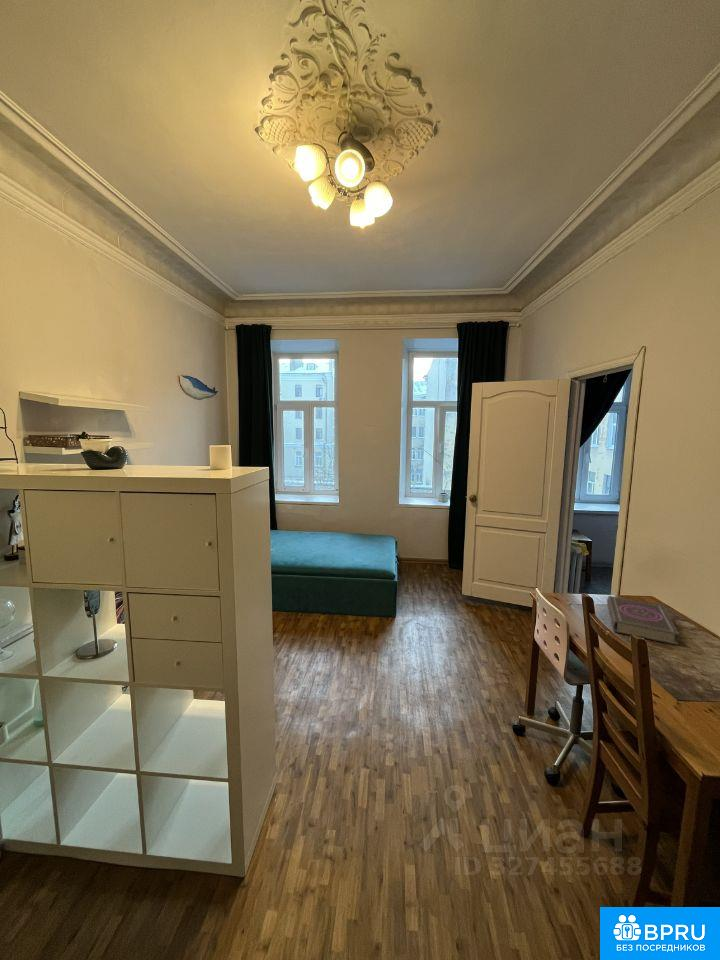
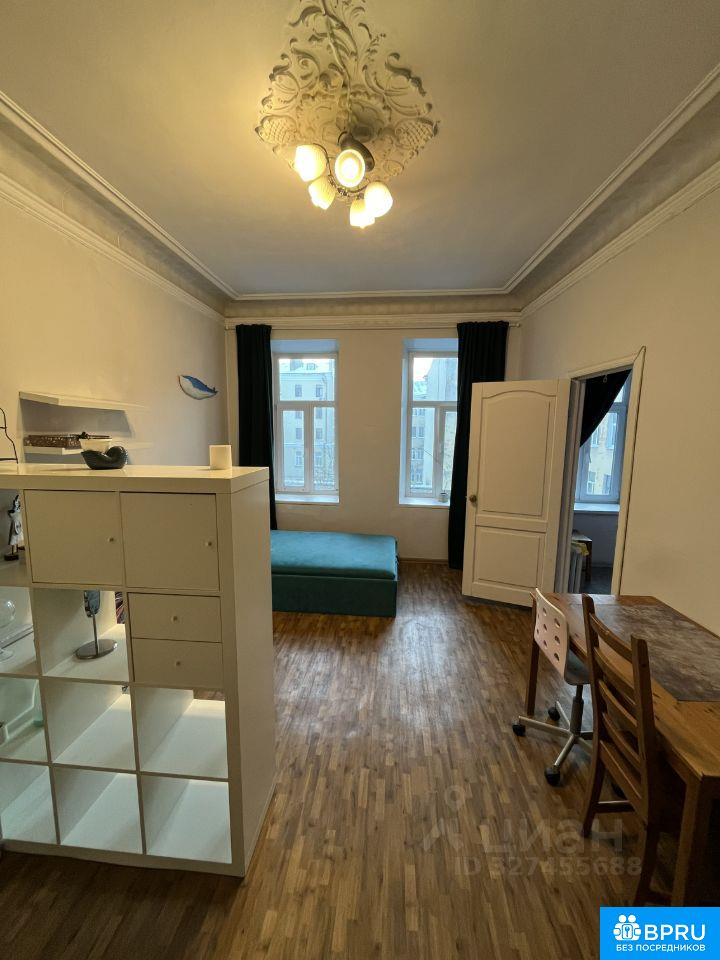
- book (639, 617)
